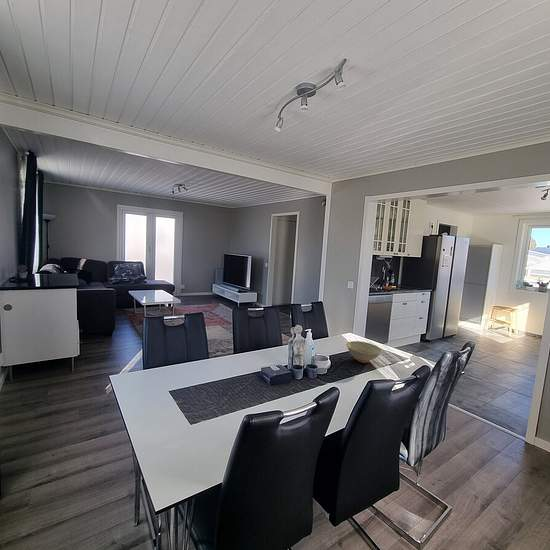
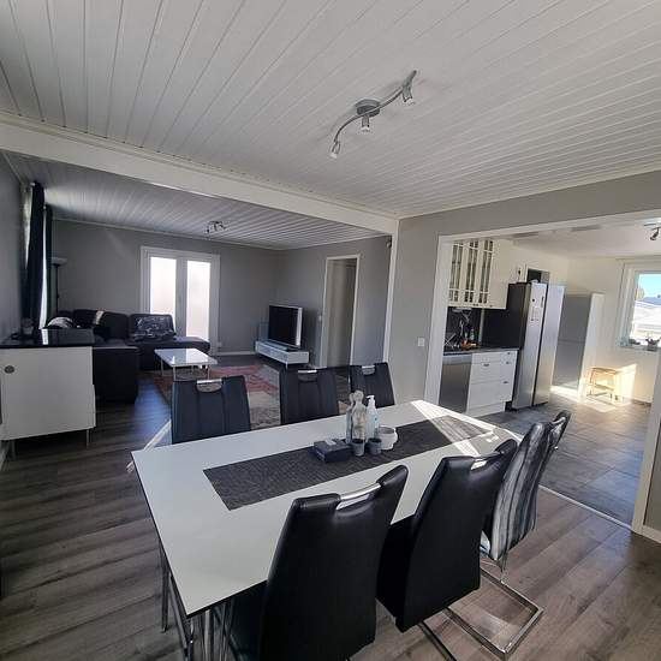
- dish (363, 353)
